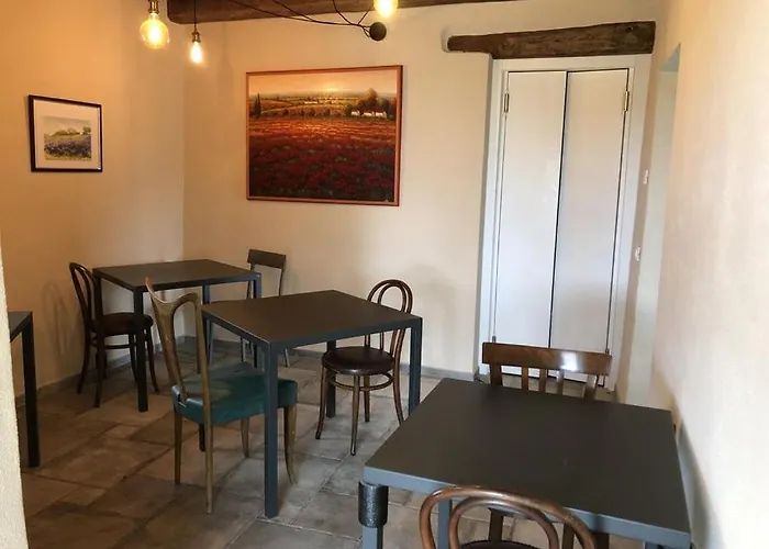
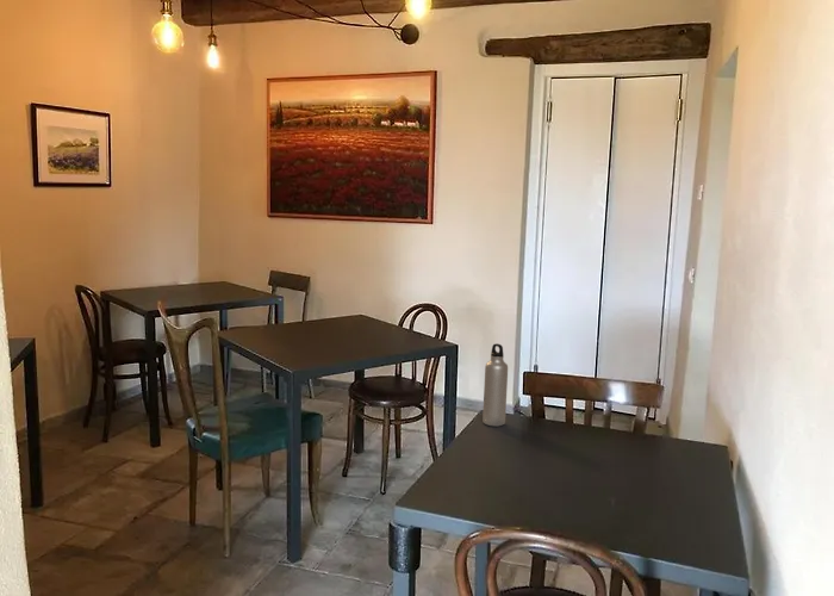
+ water bottle (496, 384)
